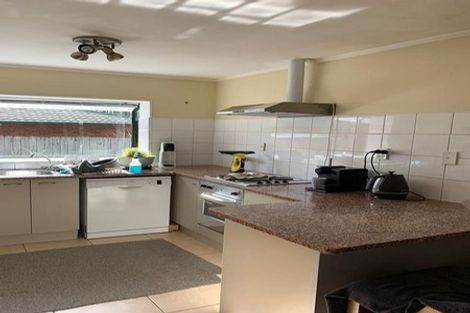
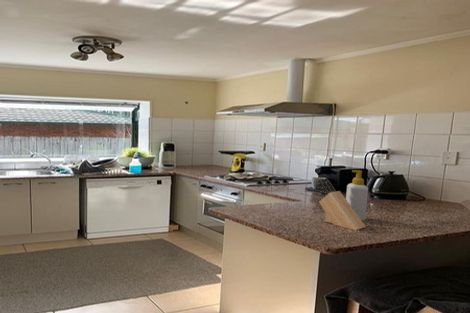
+ knife block (339, 202)
+ soap bottle (356, 194)
